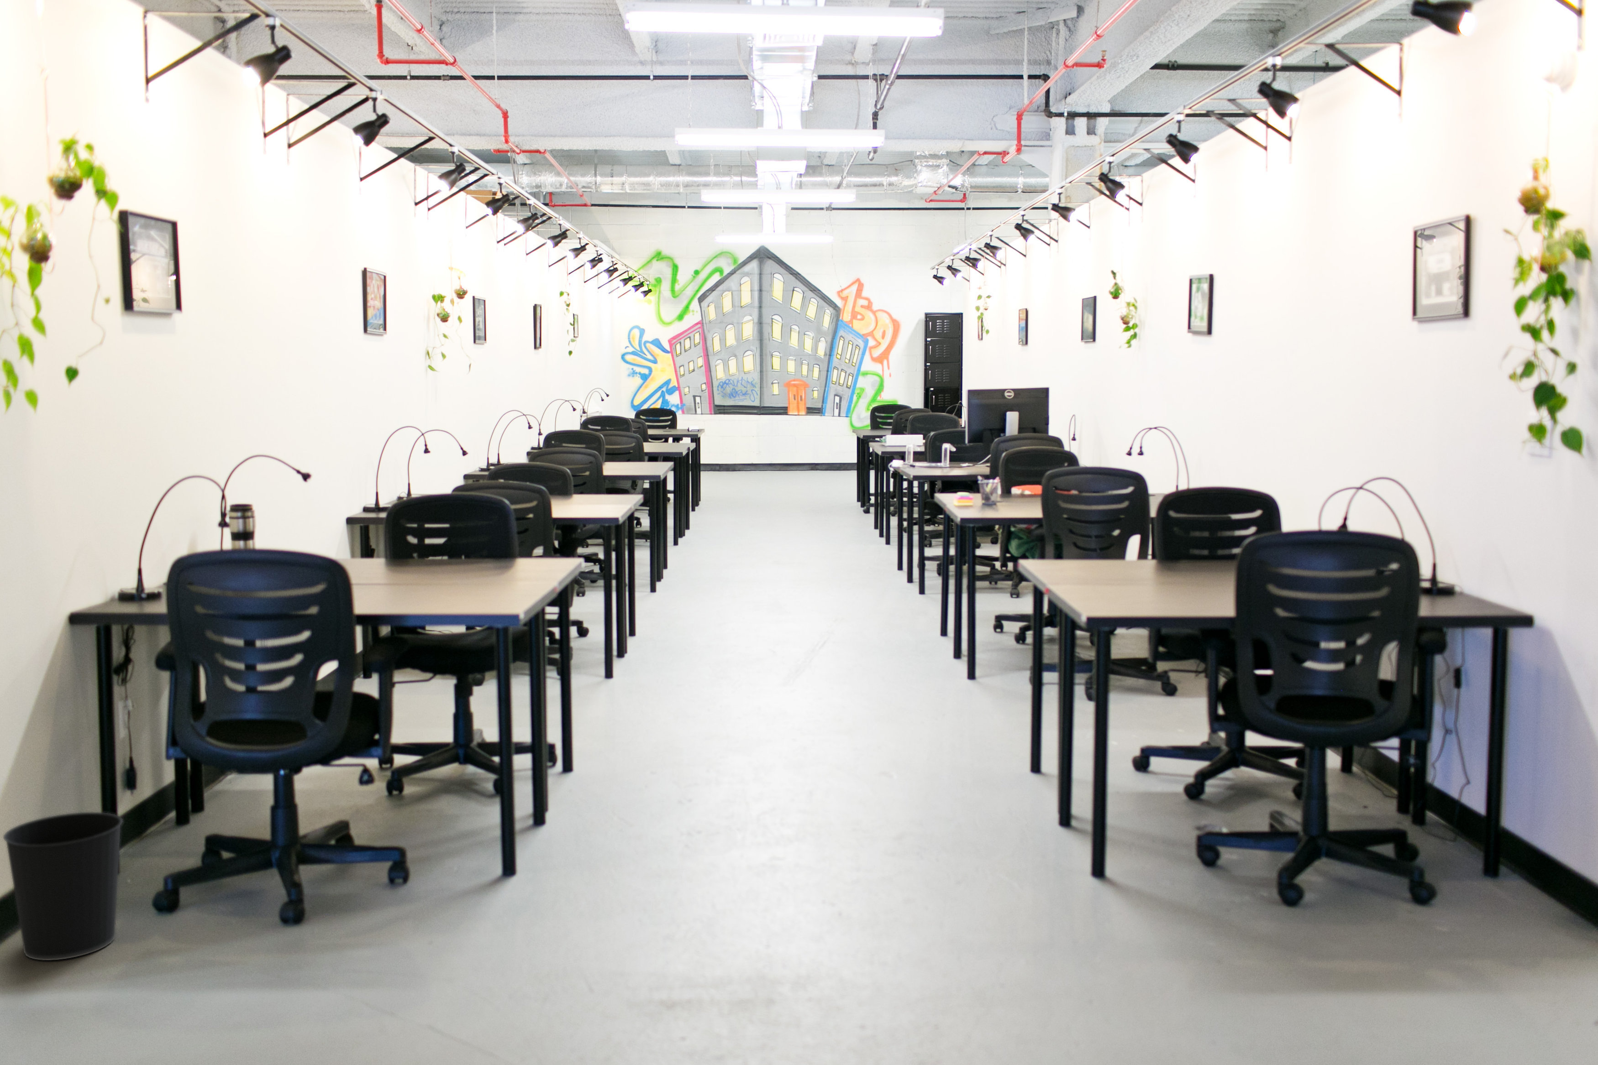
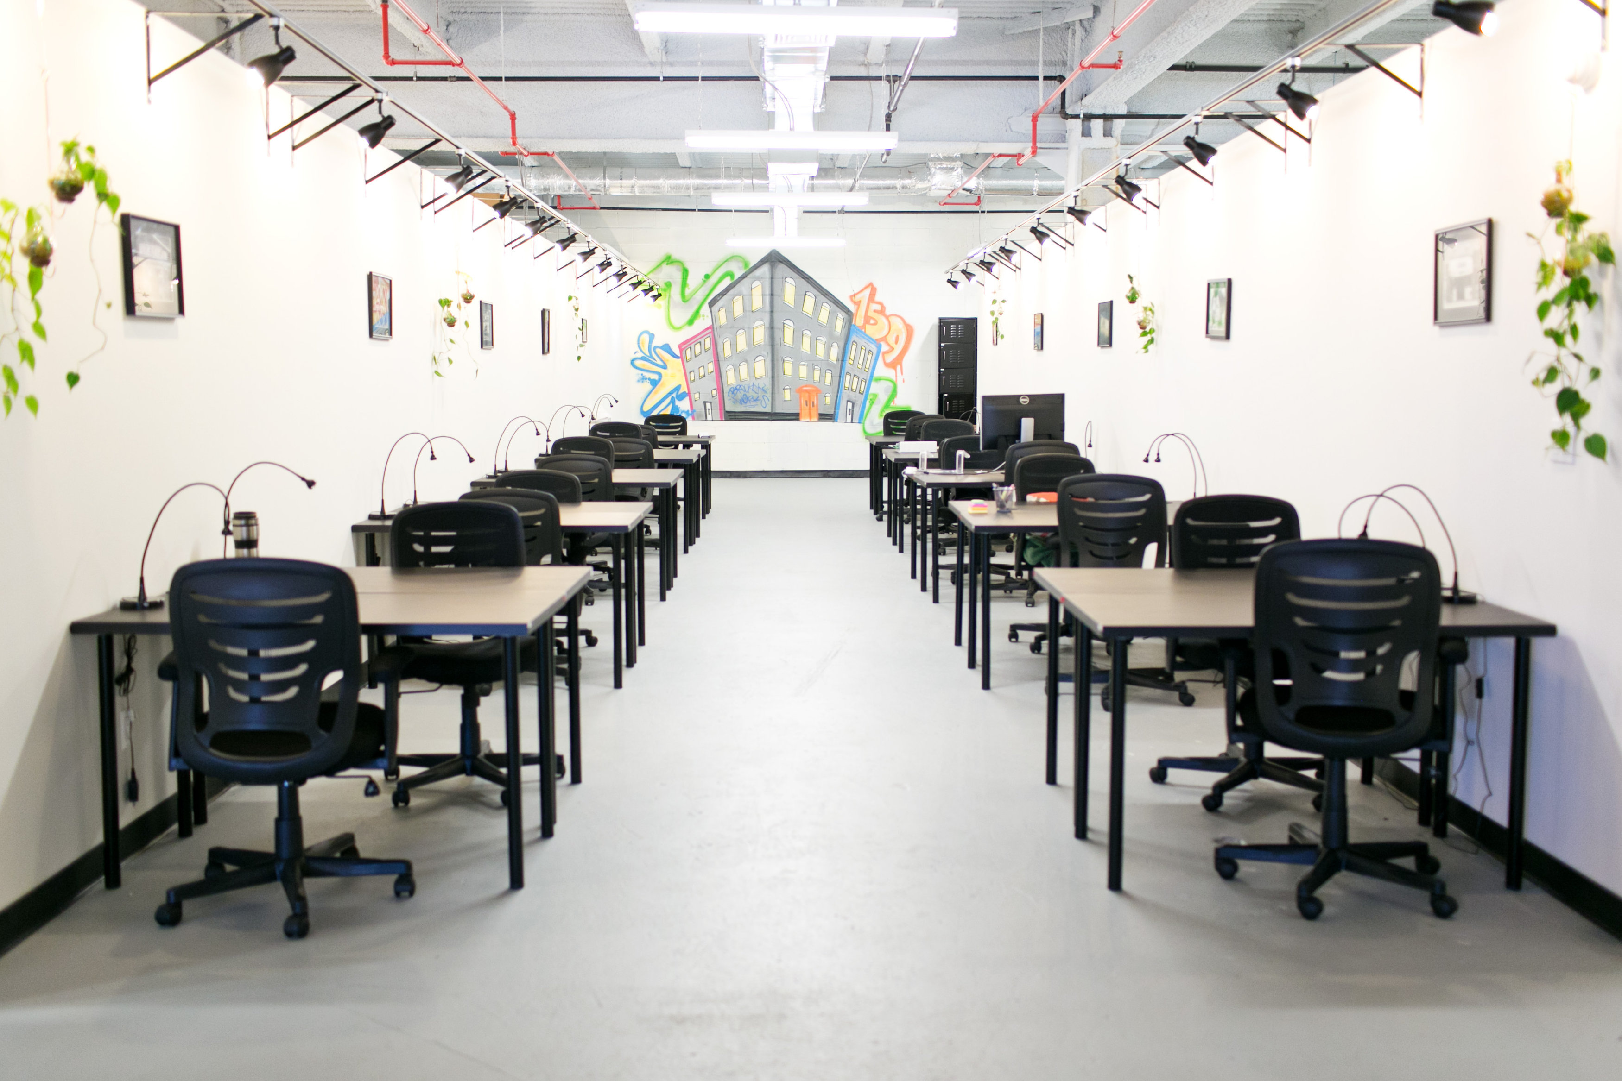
- wastebasket (67, 886)
